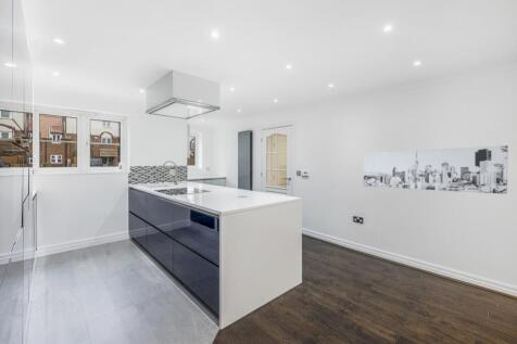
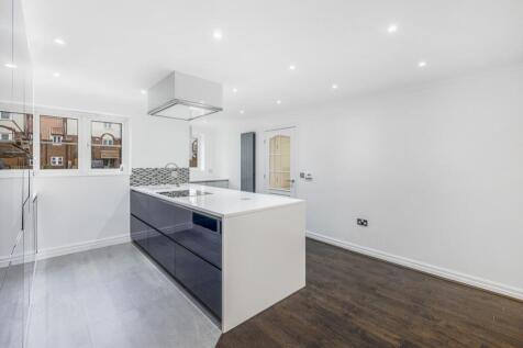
- wall art (423, 169)
